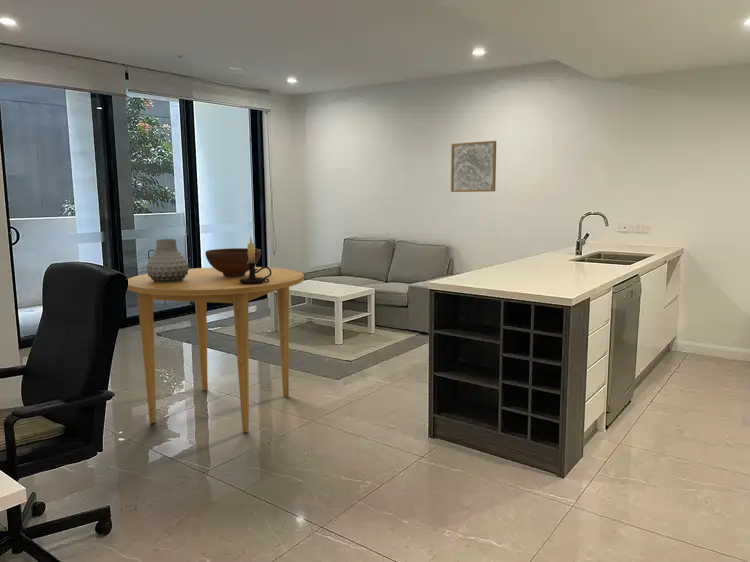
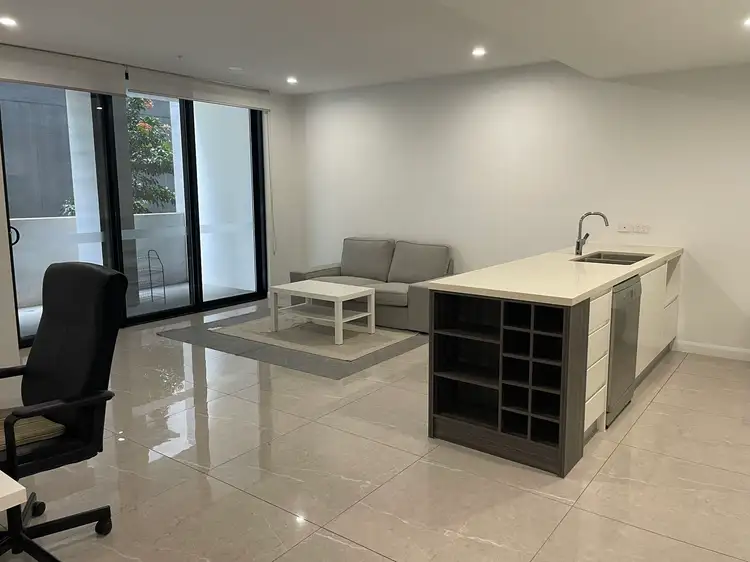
- vase (167, 260)
- candle holder (254, 259)
- wall art (472, 167)
- fruit bowl (233, 262)
- dining table (206, 343)
